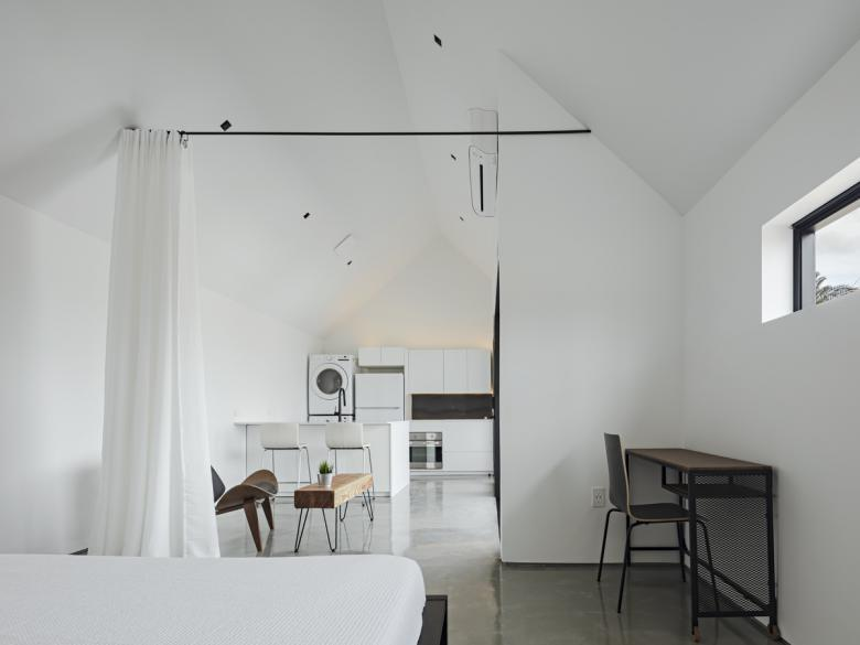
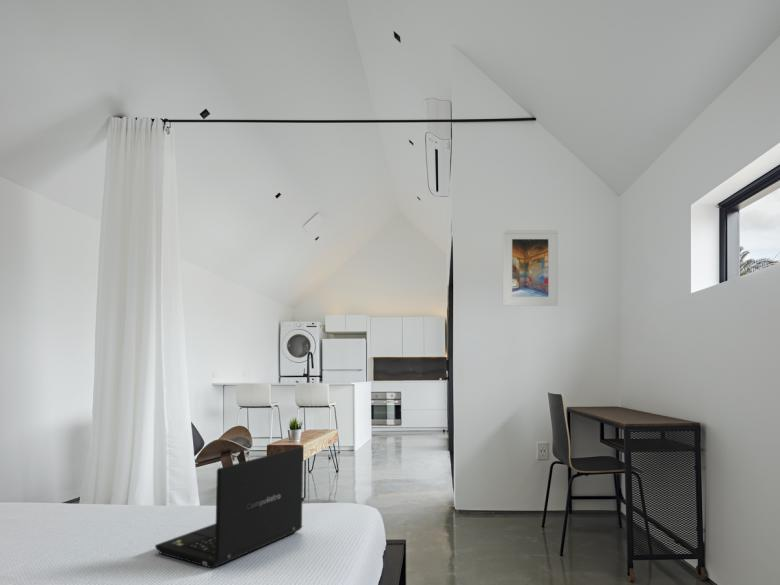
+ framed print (530, 267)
+ laptop (233, 497)
